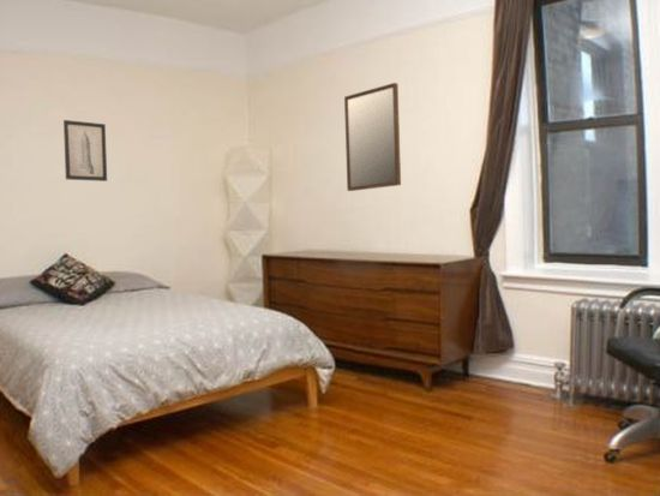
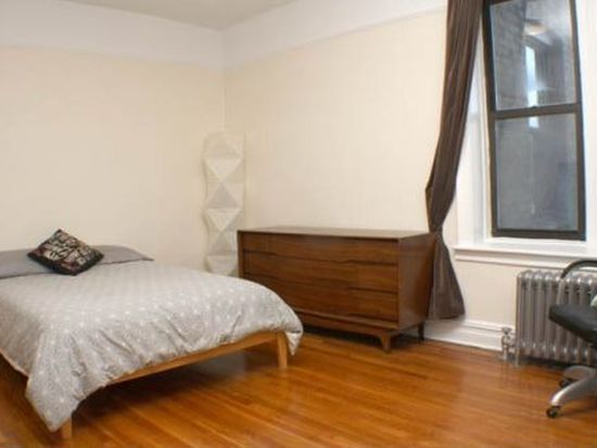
- wall art (85, 150)
- home mirror (371, 139)
